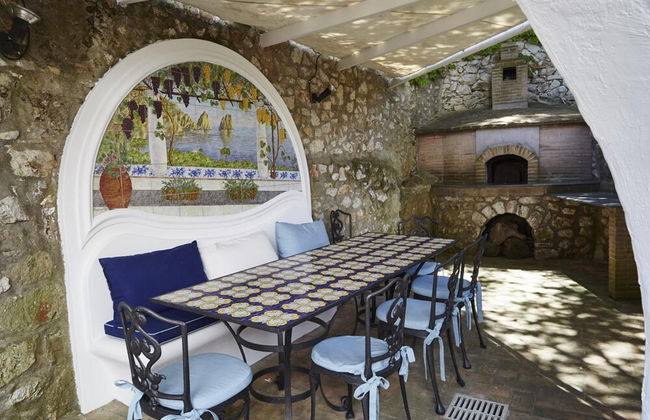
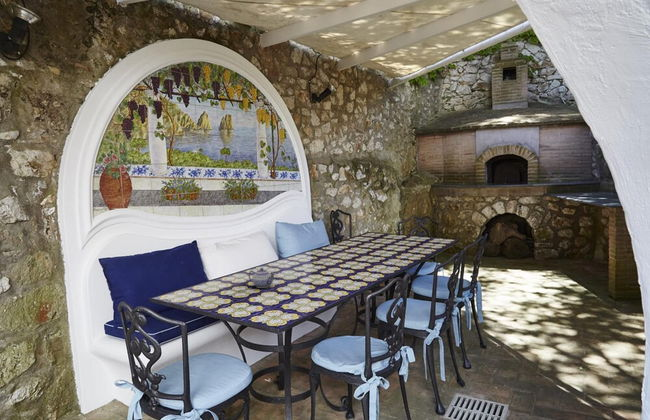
+ teapot (262, 277)
